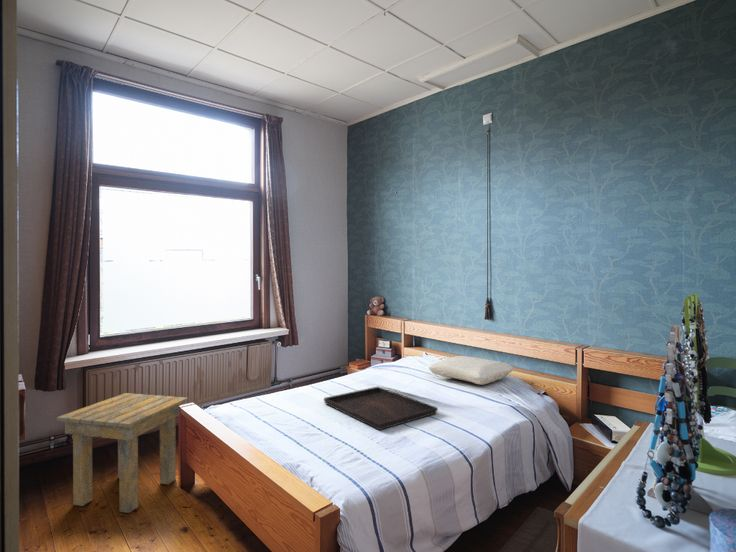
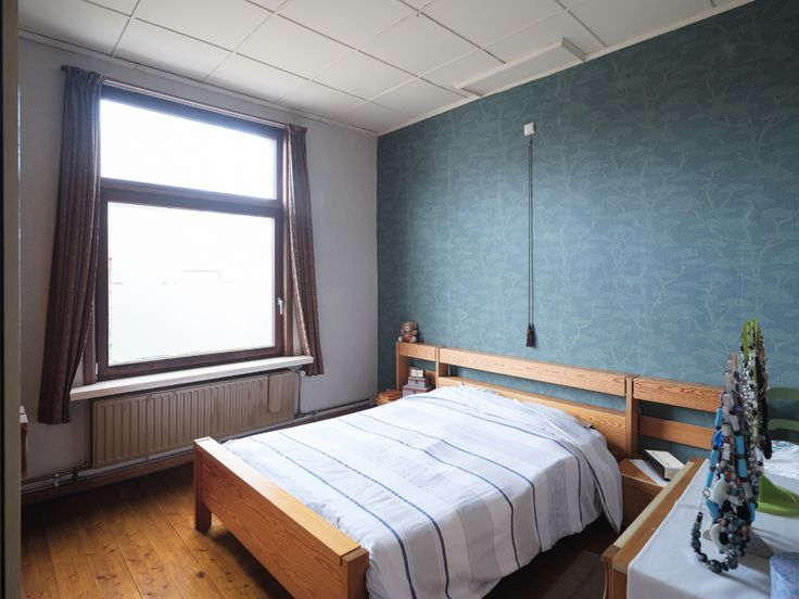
- pillow (470, 369)
- side table (127, 449)
- serving tray (378, 405)
